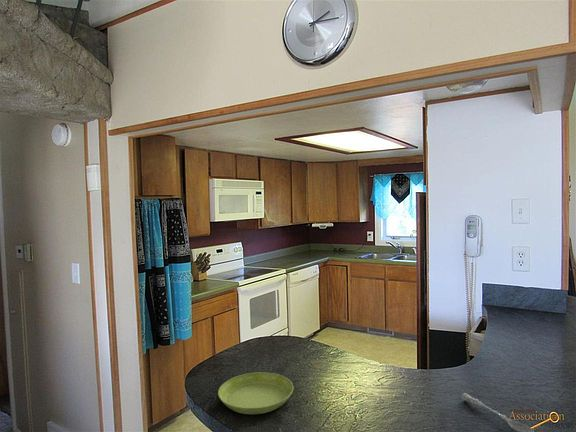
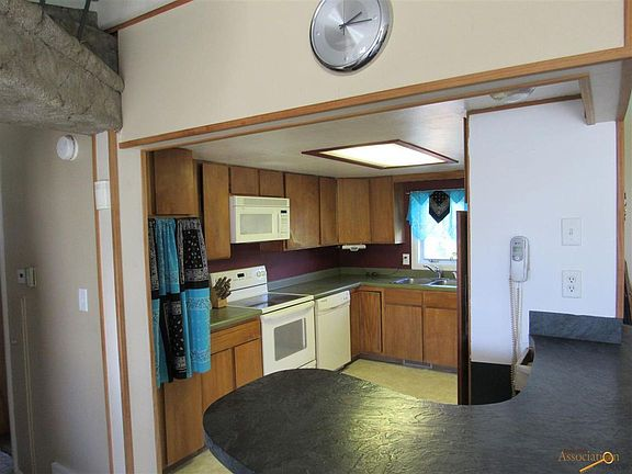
- soupspoon (496, 413)
- saucer (256, 393)
